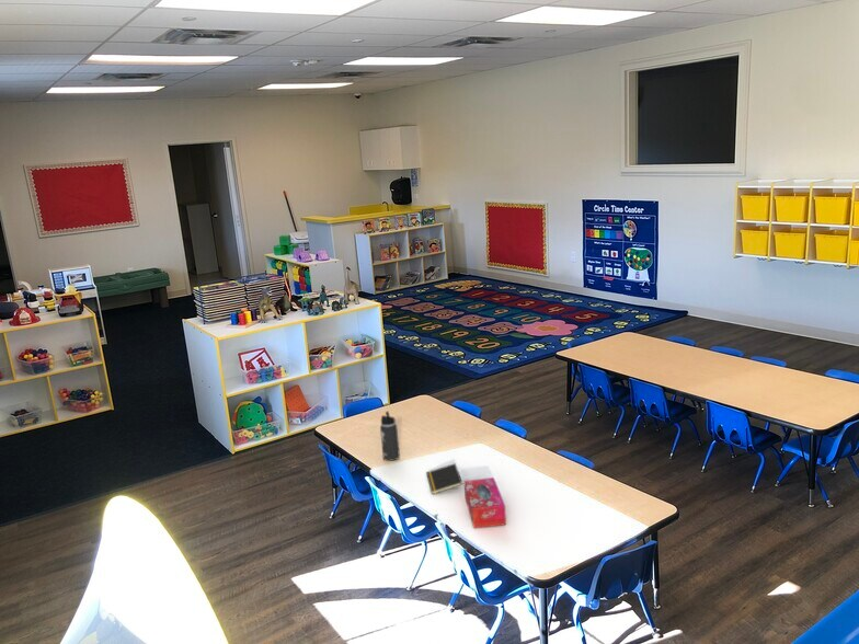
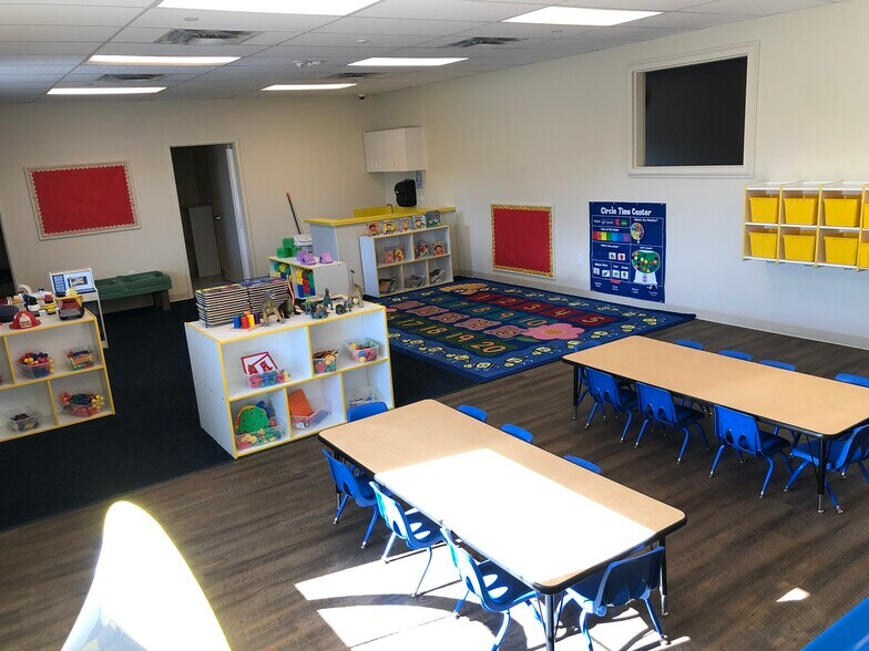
- notepad (444, 478)
- thermos bottle (388, 434)
- tissue box (483, 502)
